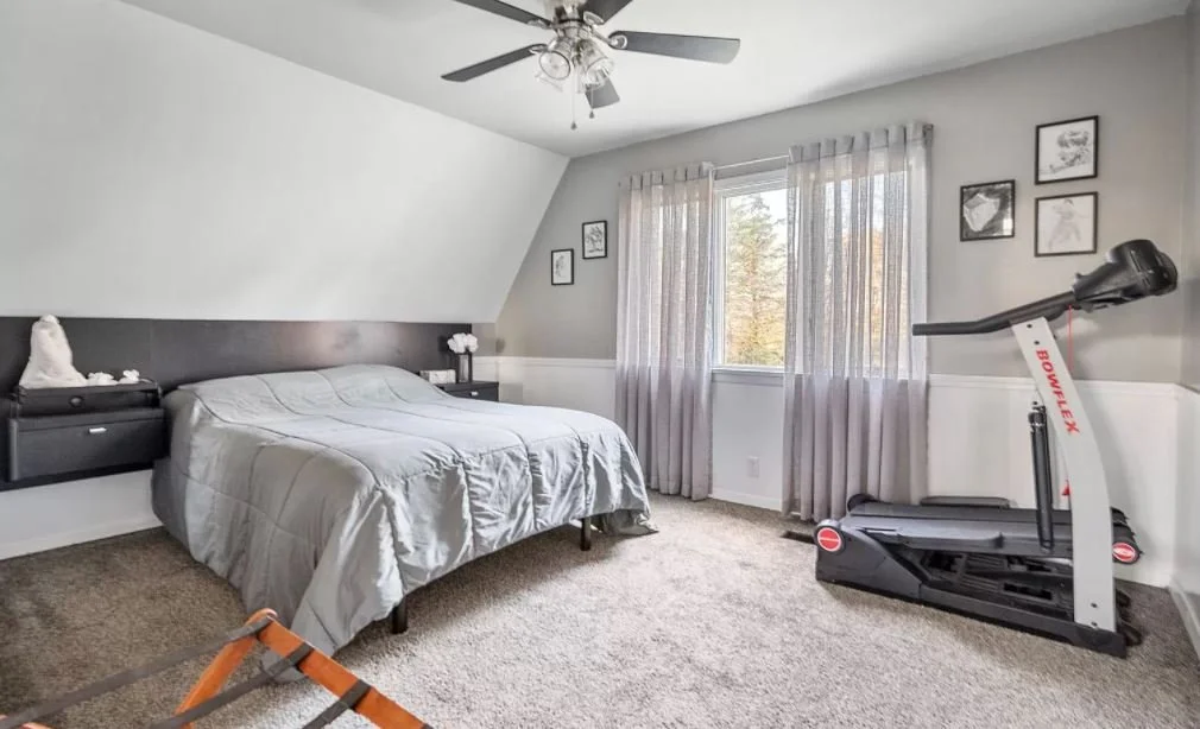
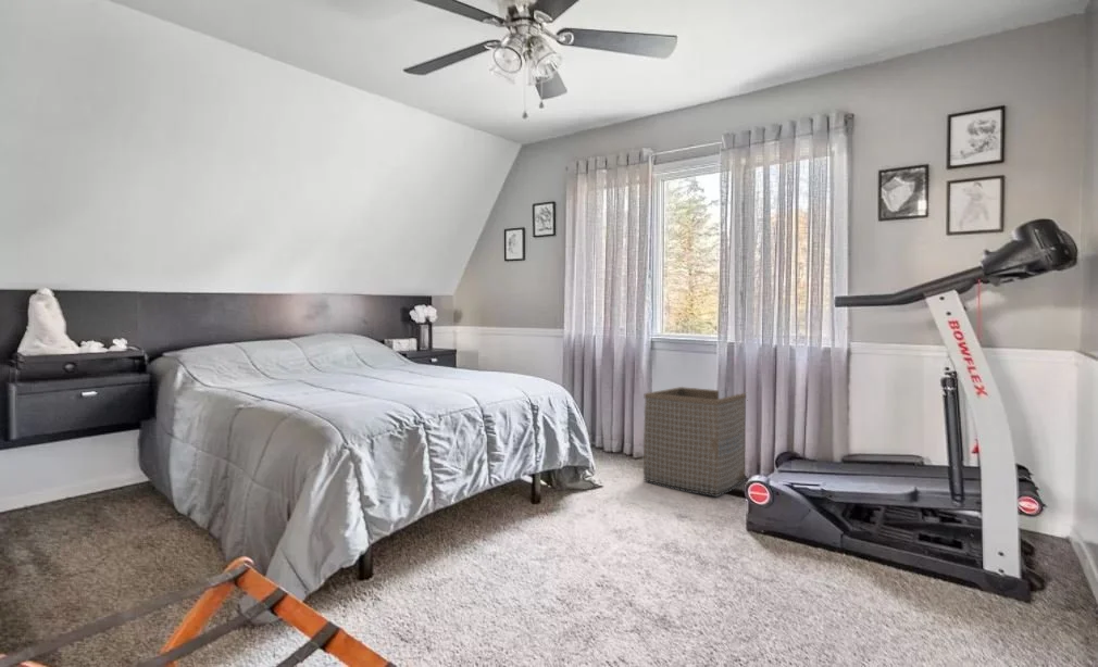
+ laundry basket (696, 437)
